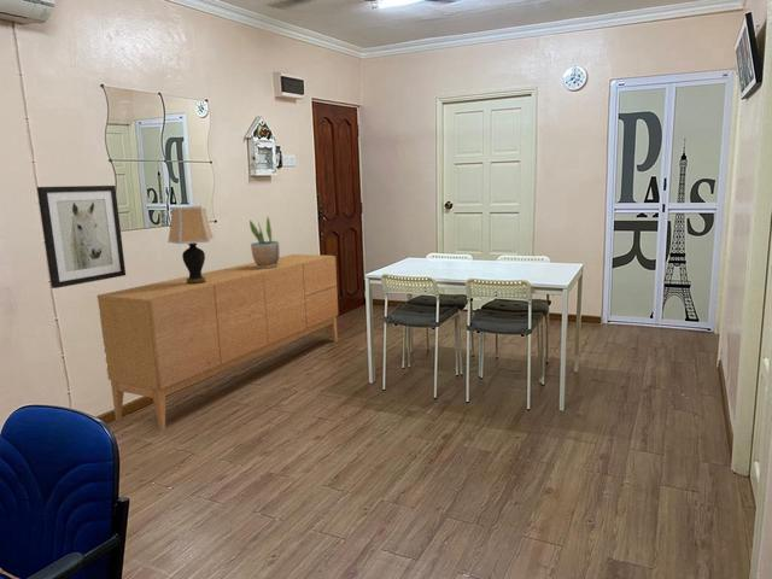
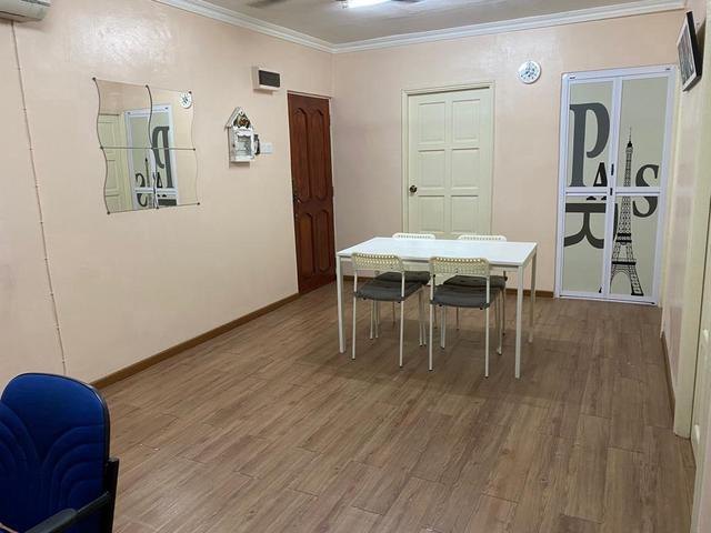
- sideboard (242, 323)
- wall art (84, 234)
- potted plant (264, 241)
- table lamp (189, 245)
